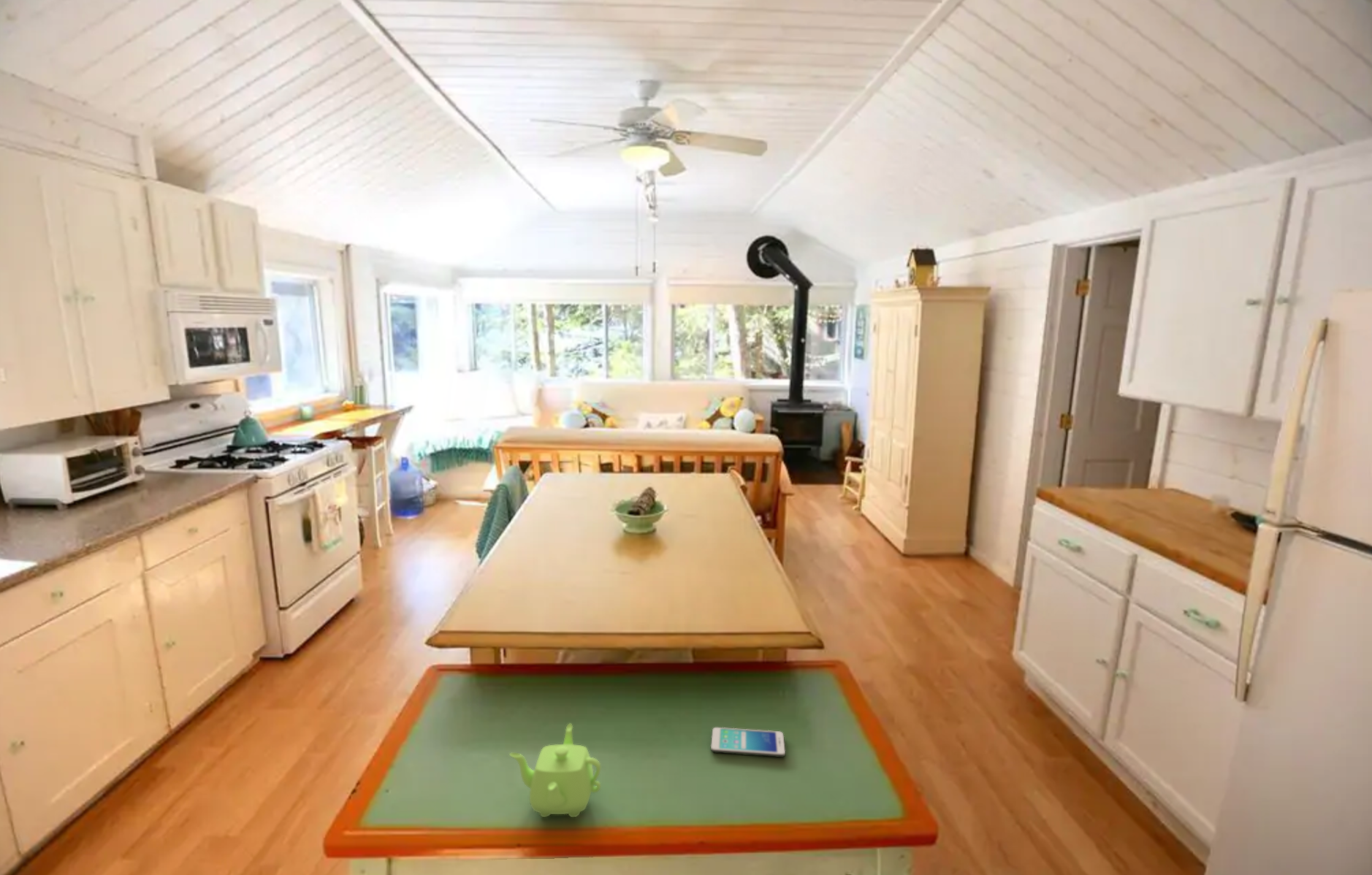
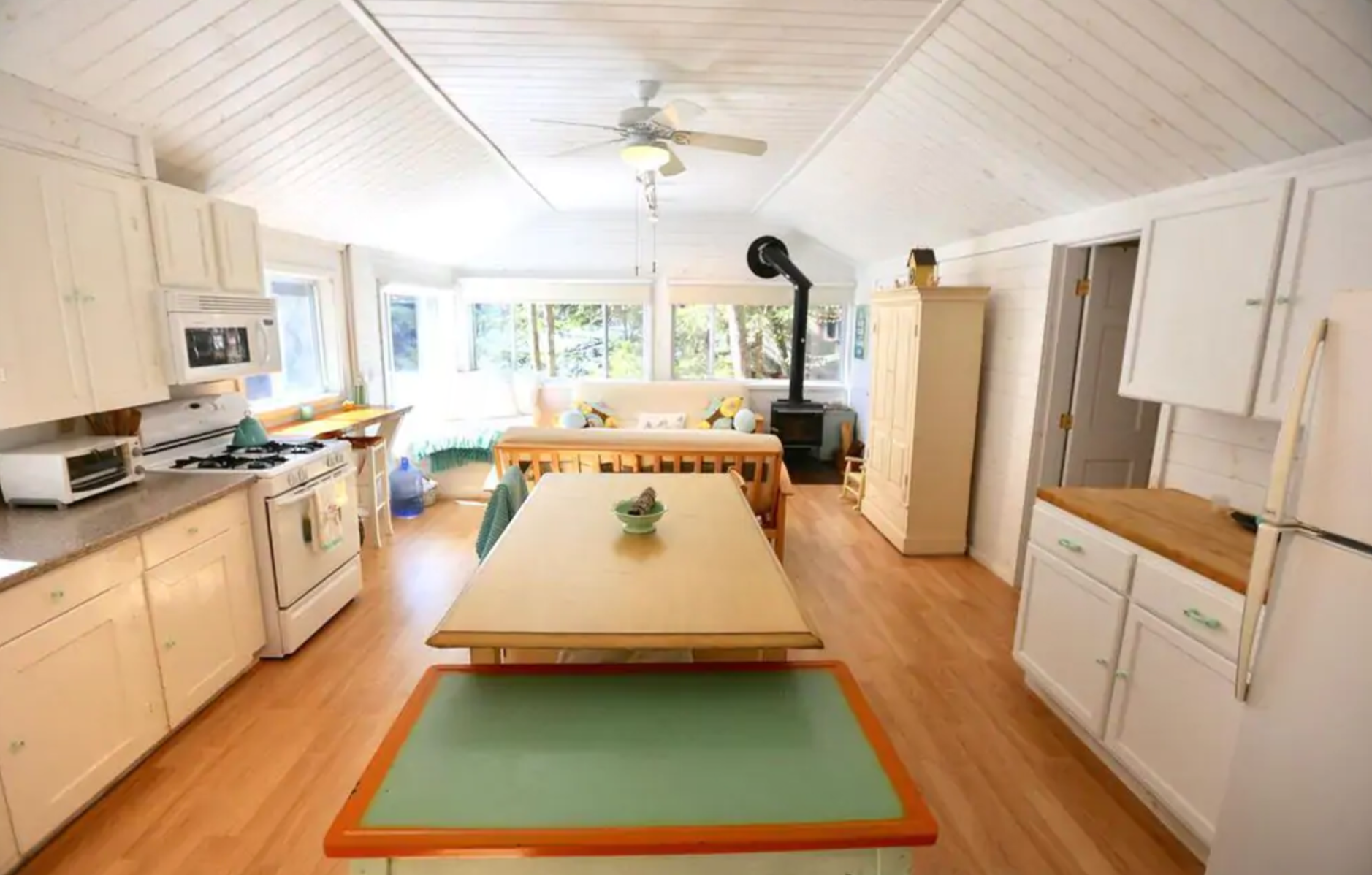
- smartphone (747, 741)
- teapot (555, 776)
